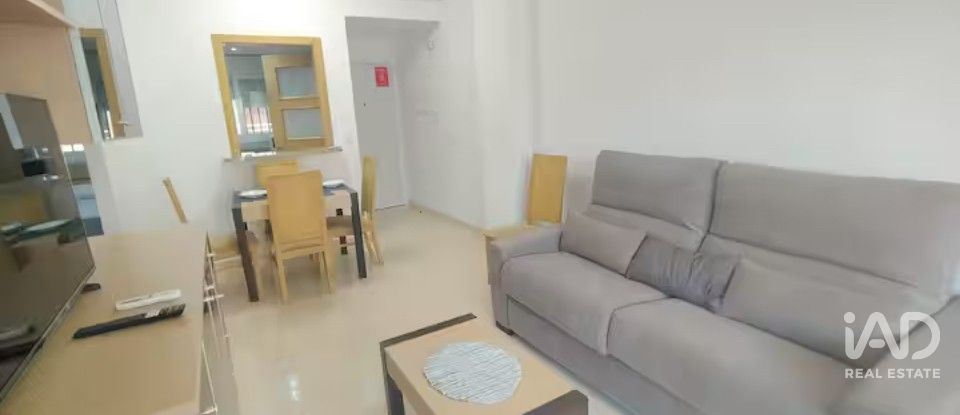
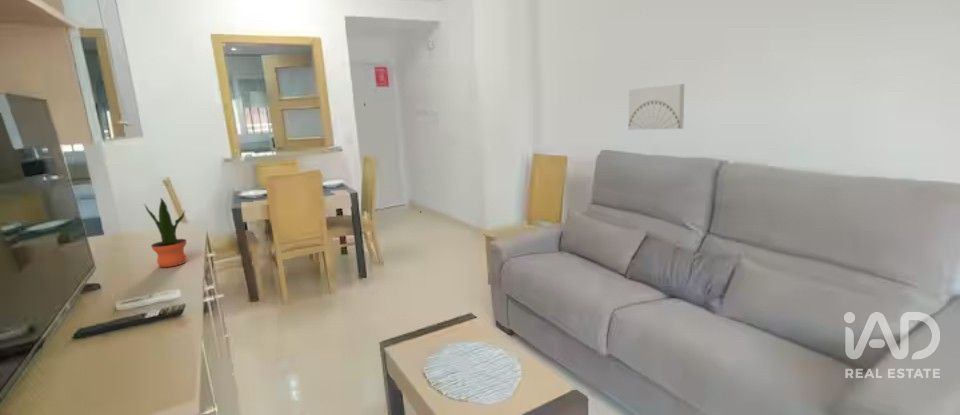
+ wall art (654, 108)
+ potted plant (168, 230)
